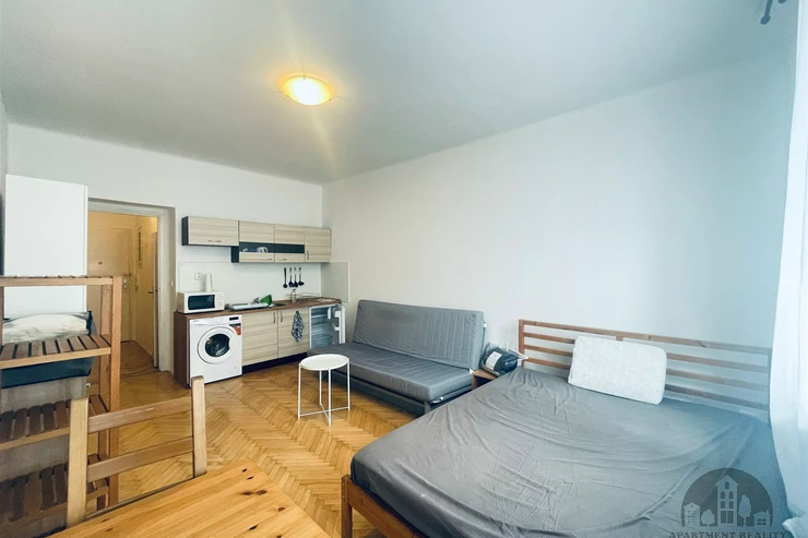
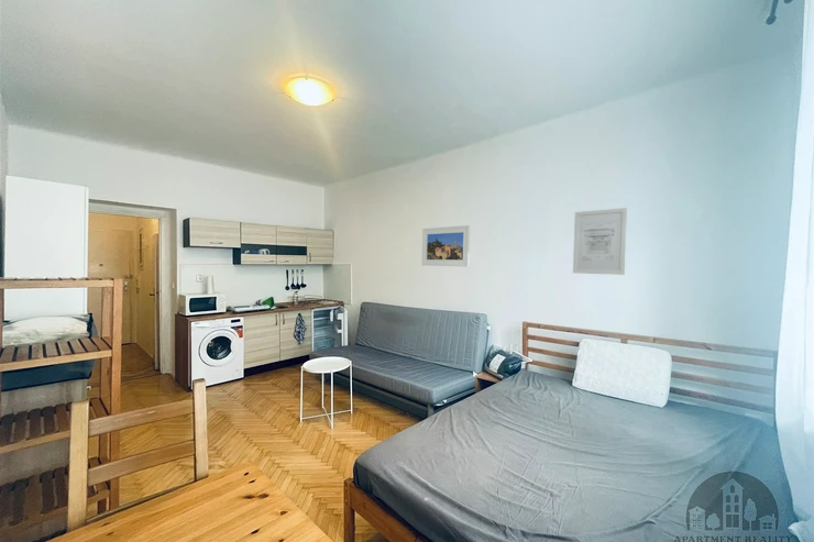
+ wall art (598, 242)
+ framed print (444, 246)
